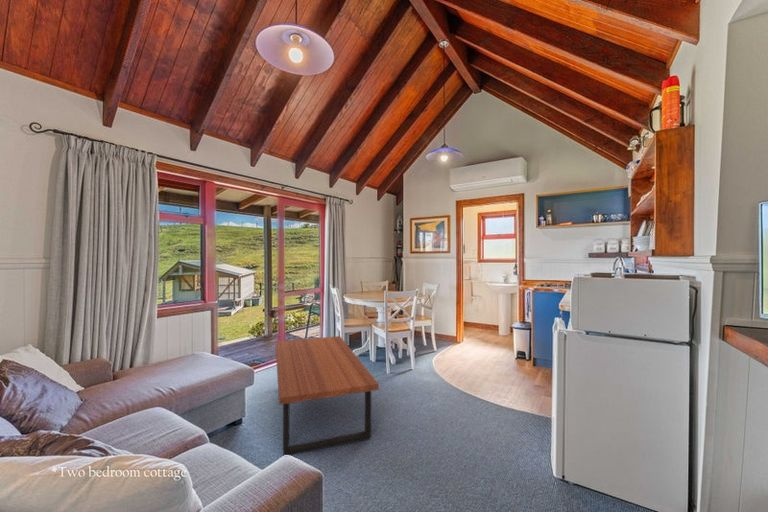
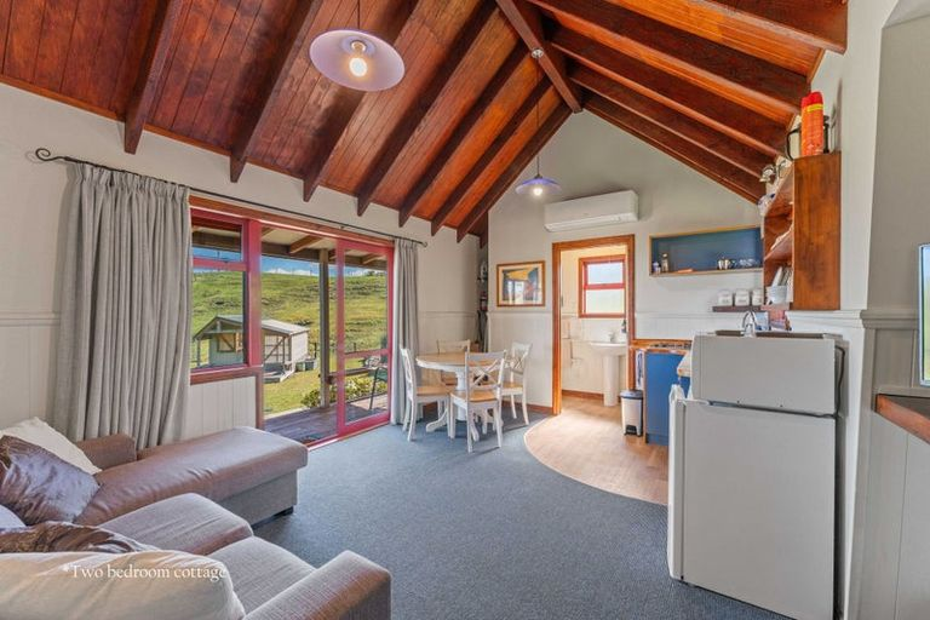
- coffee table (317, 384)
